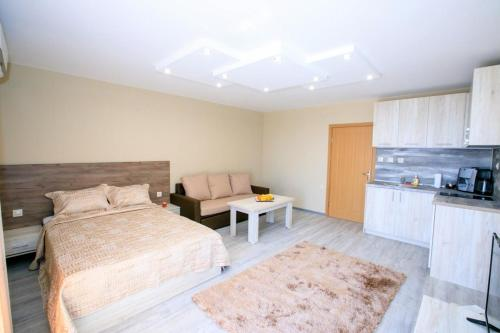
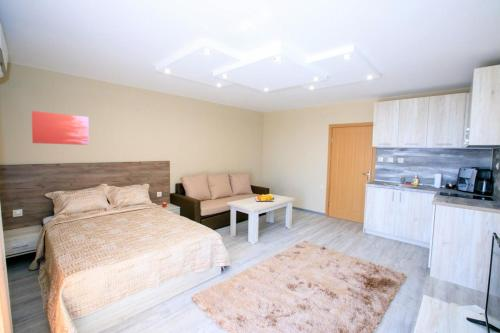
+ wall art (62, 129)
